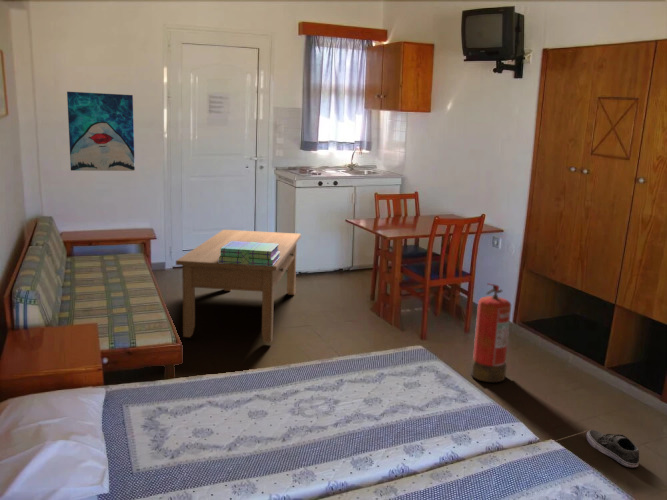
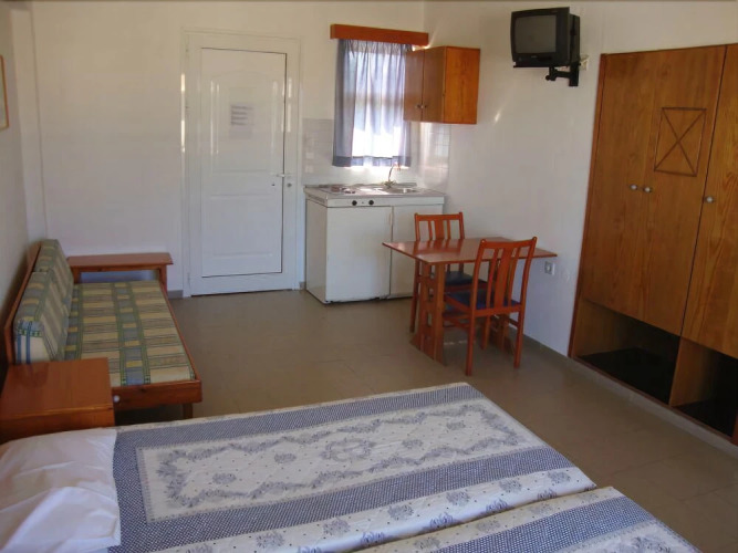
- stack of books (250, 252)
- shoe (611, 442)
- wall art (101, 132)
- fire extinguisher (492, 329)
- coffee table (245, 280)
